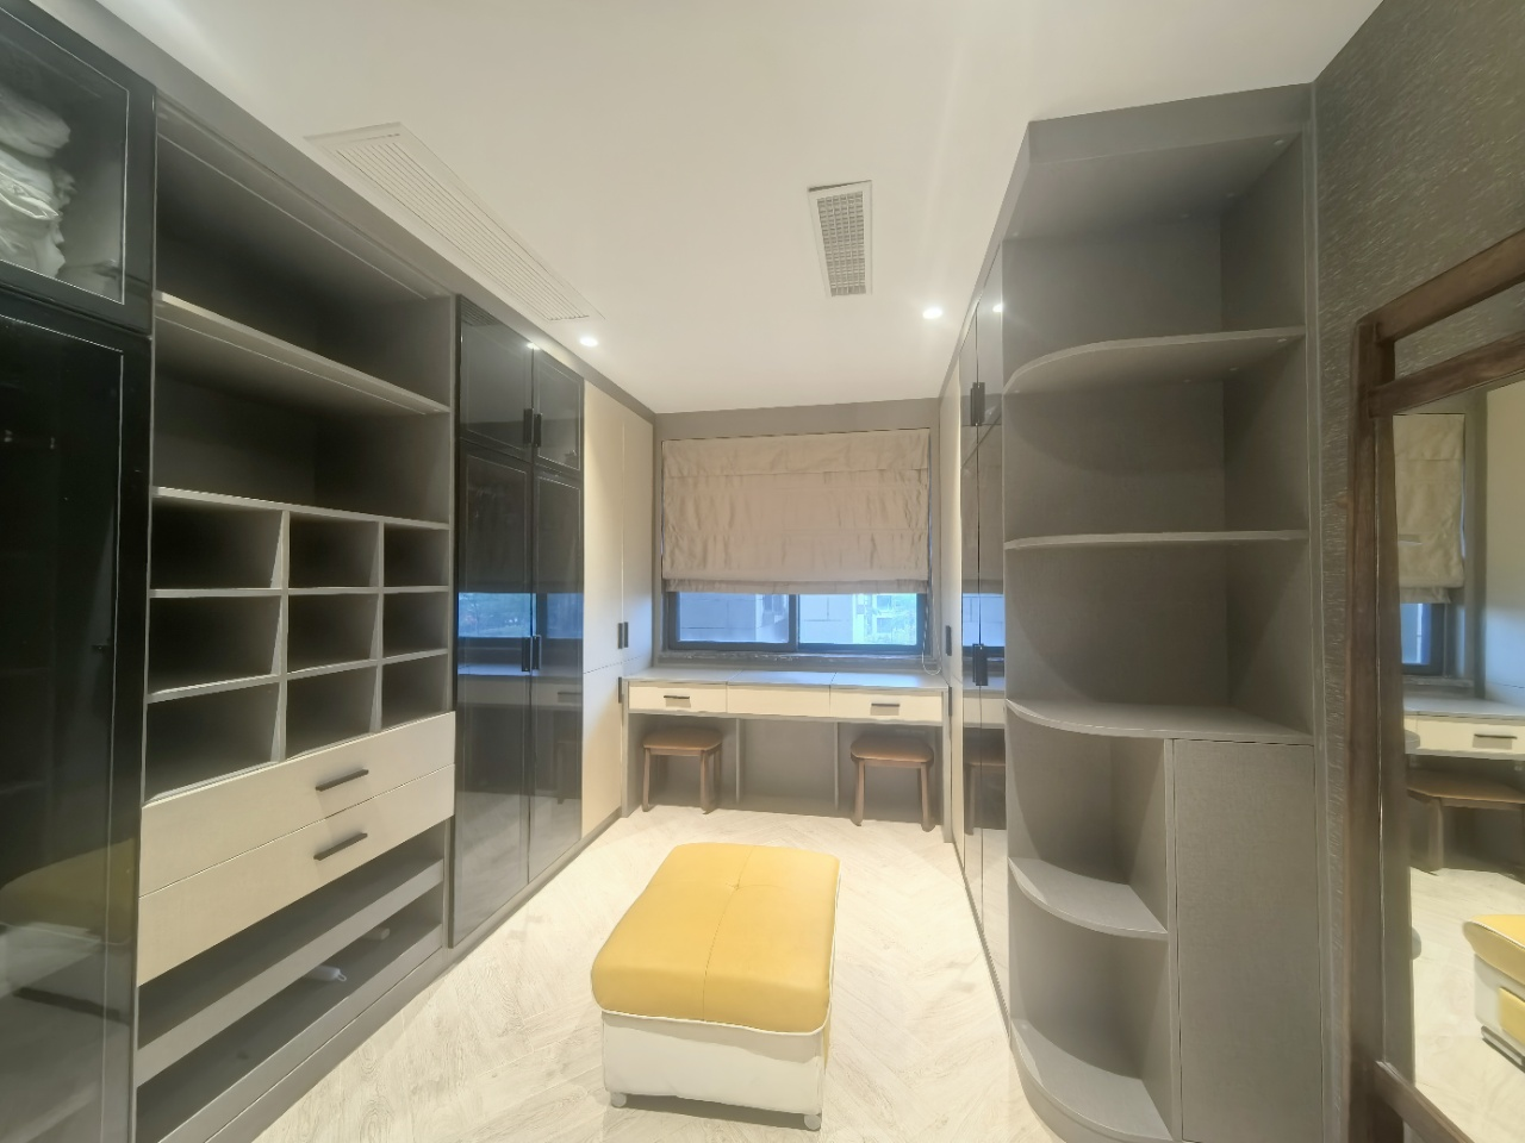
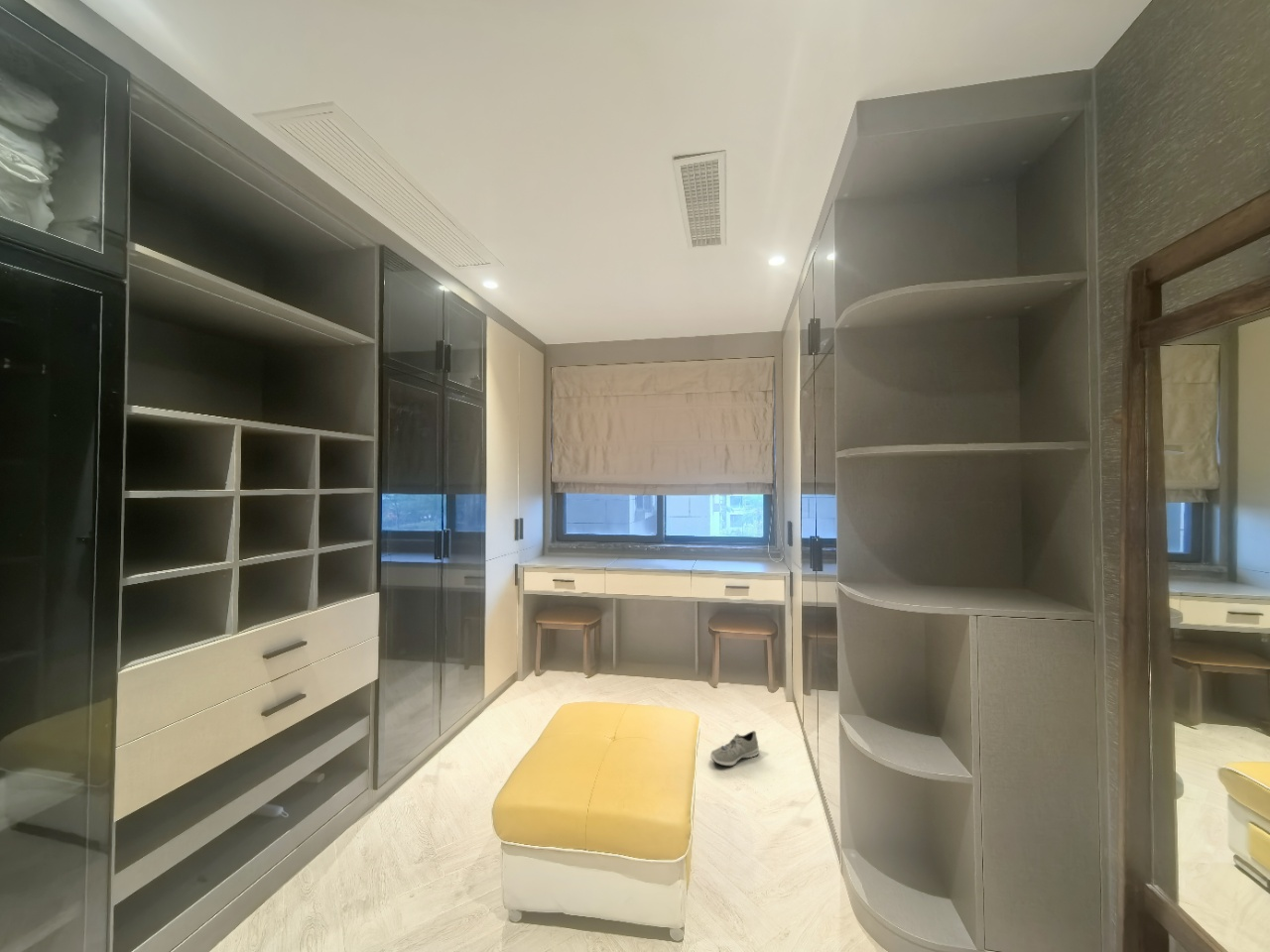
+ sneaker (733, 745)
